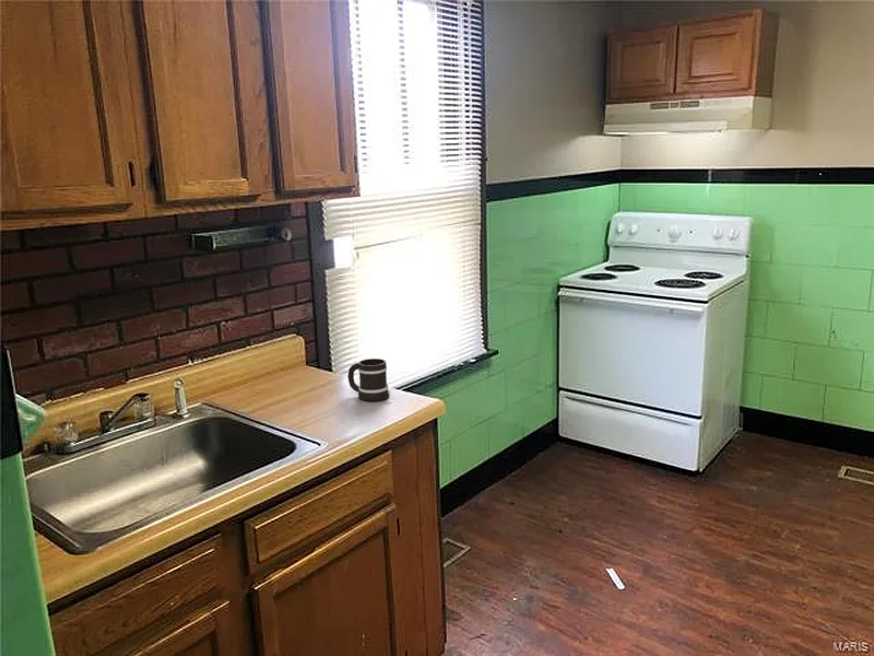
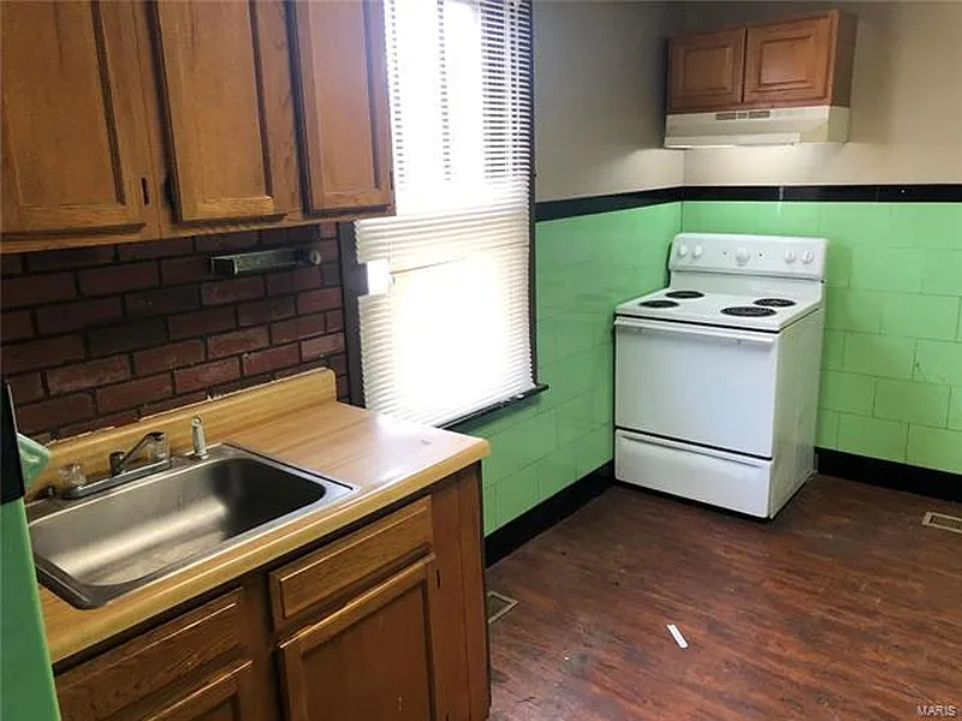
- mug (367, 378)
